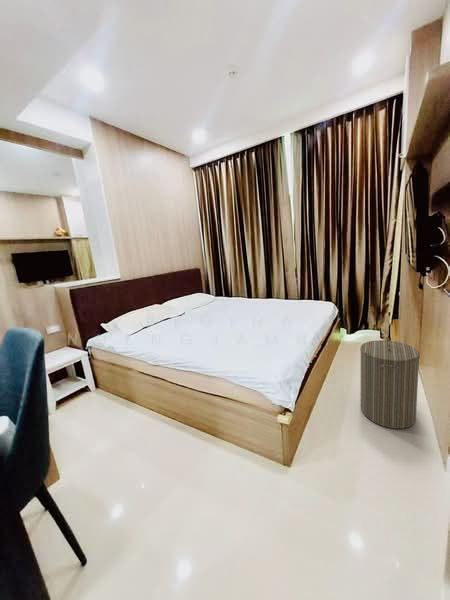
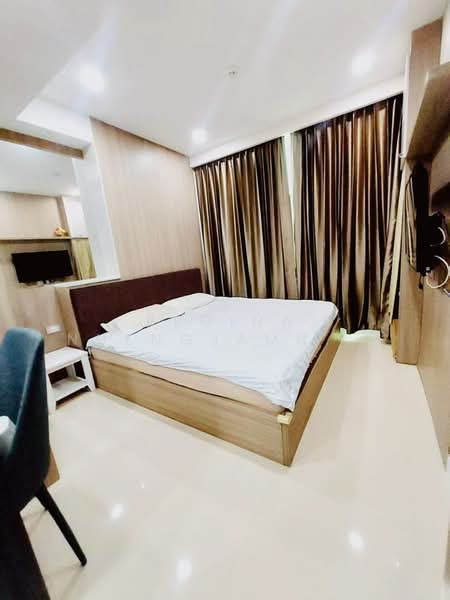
- laundry hamper (387, 376)
